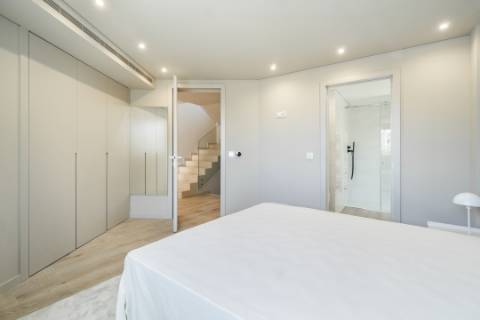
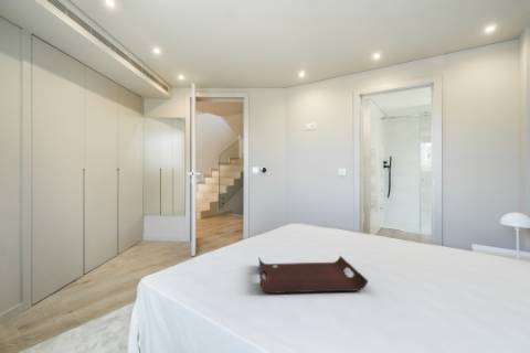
+ serving tray (306, 271)
